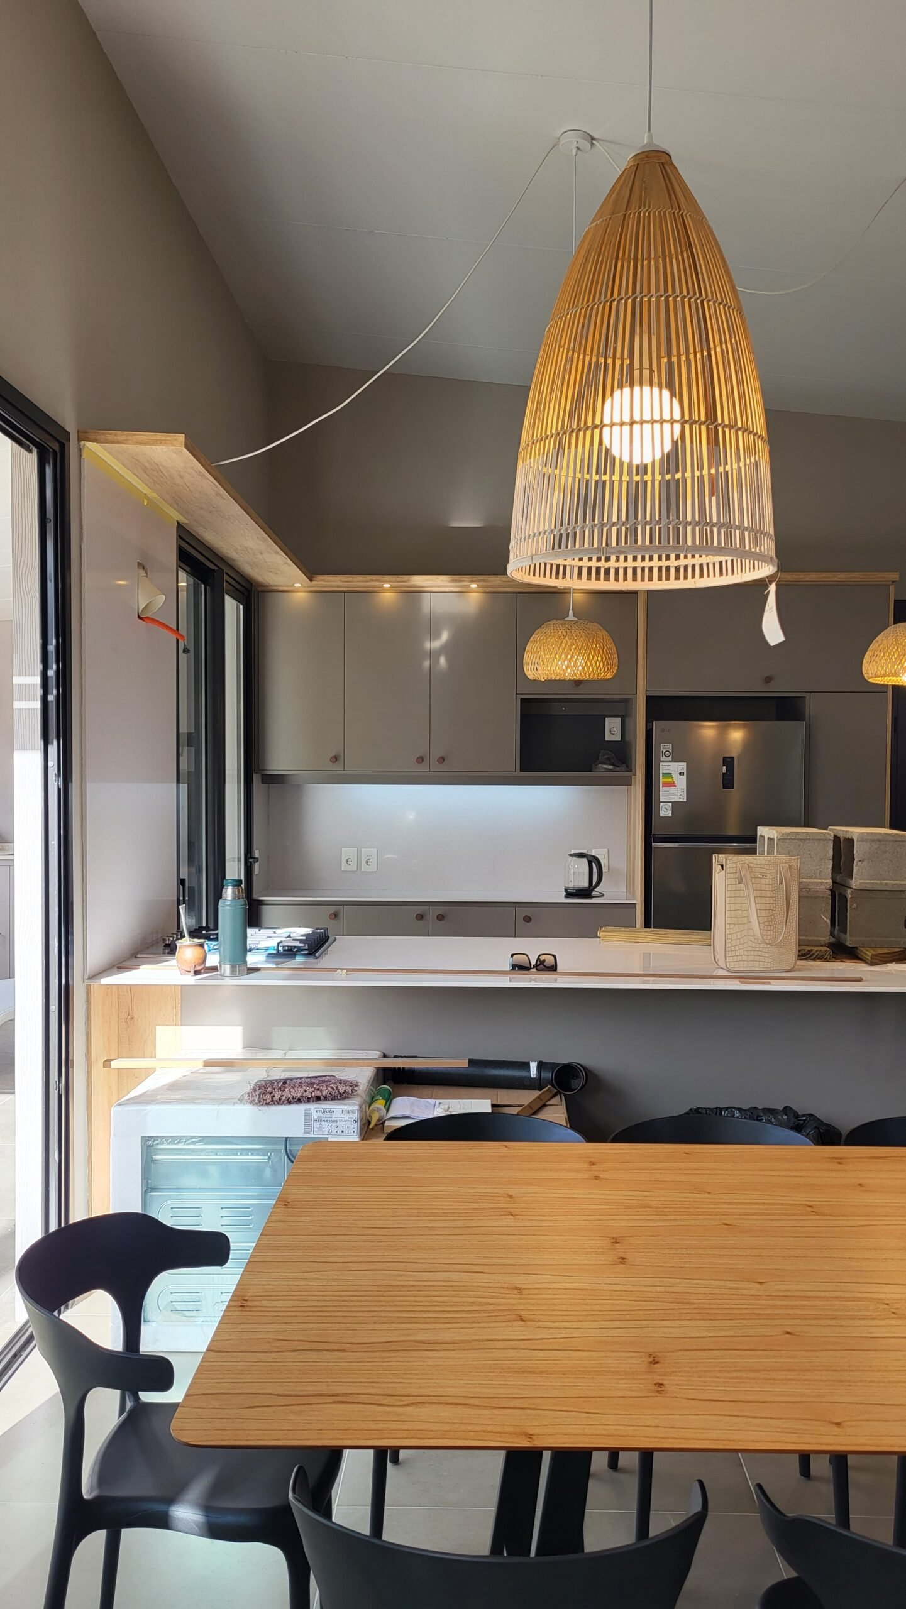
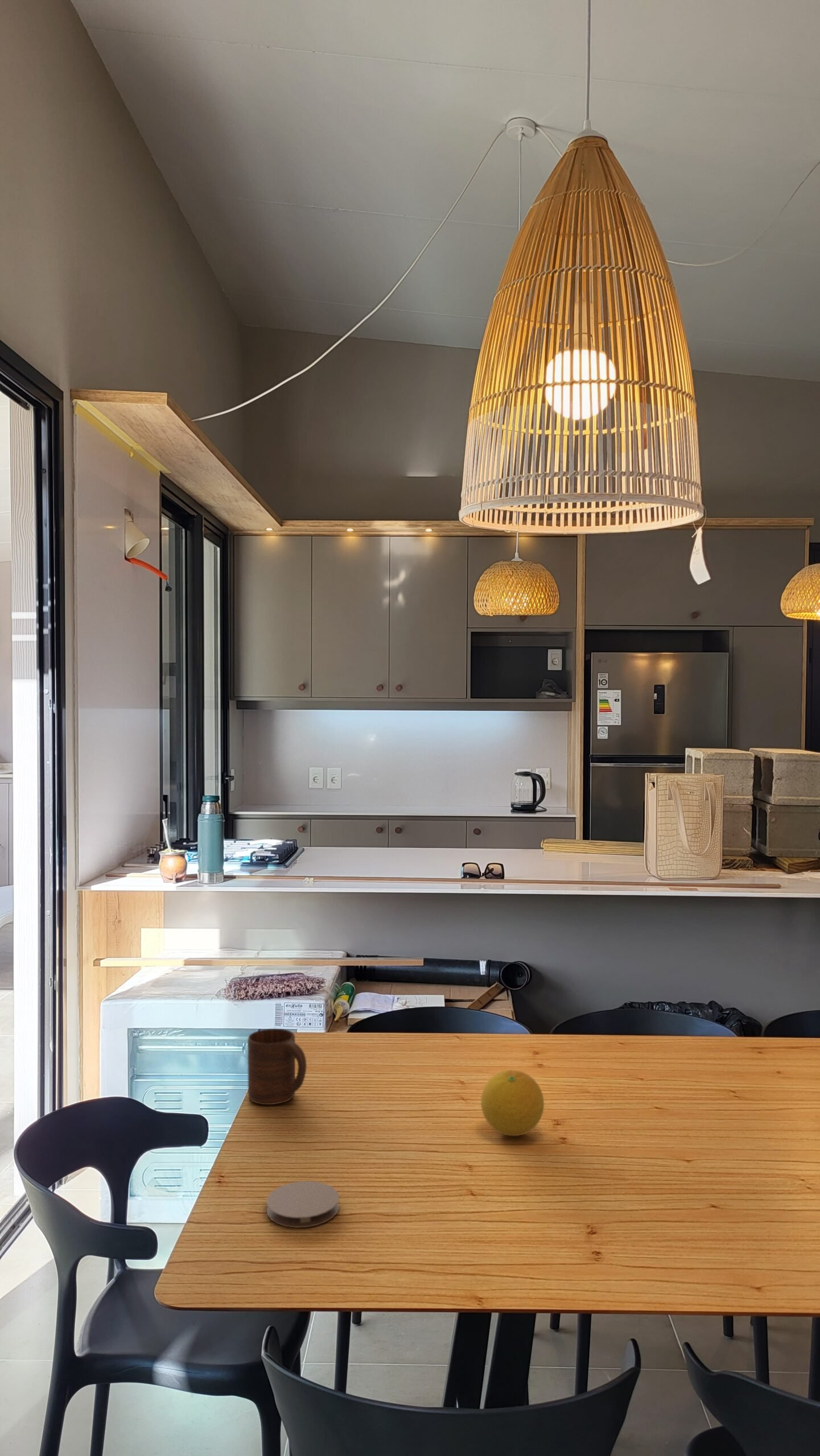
+ fruit (512, 1102)
+ coaster (303, 1203)
+ cup (278, 1067)
